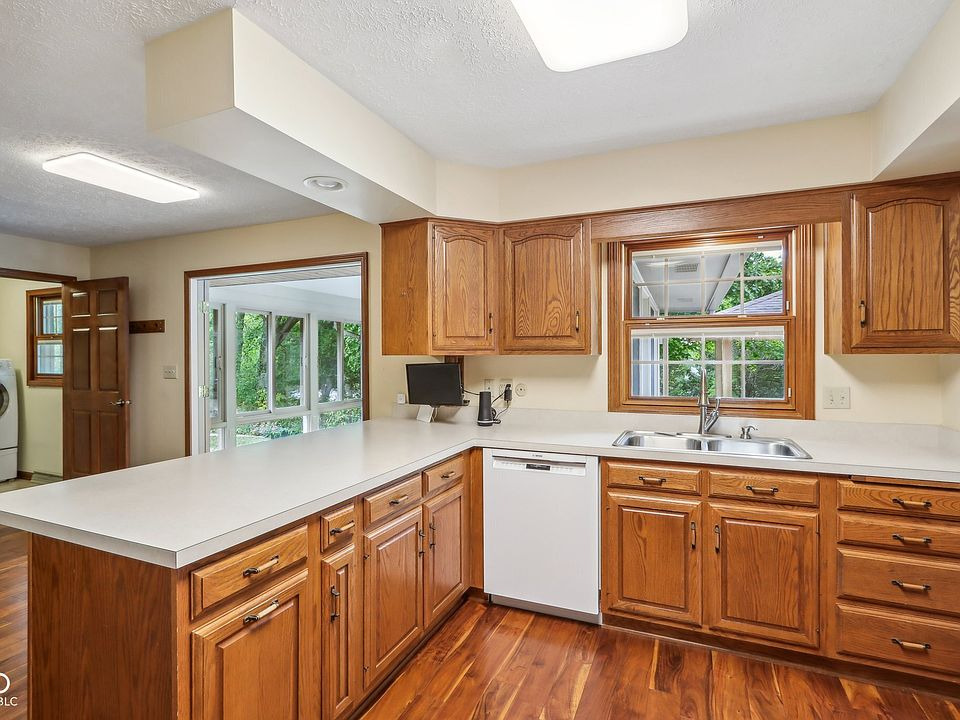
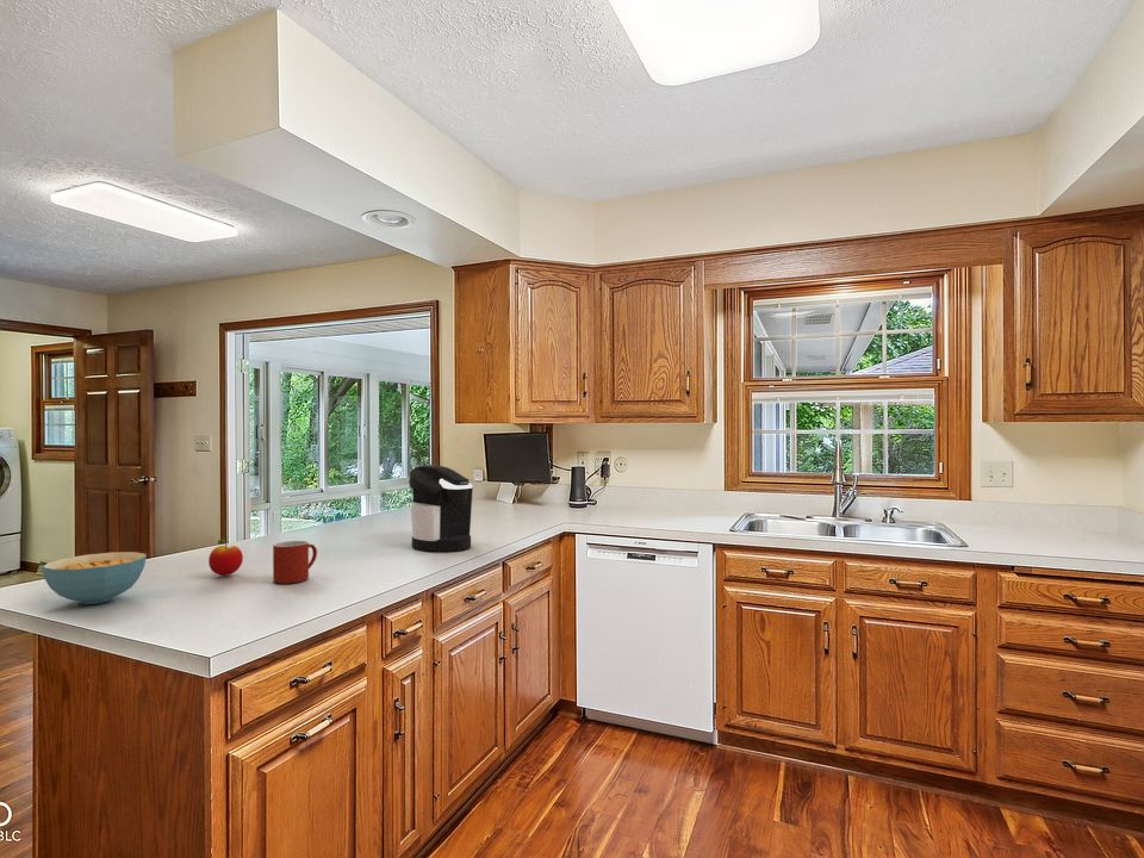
+ apple (225, 557)
+ mug (296, 560)
+ coffee maker (443, 505)
+ cereal bowl (97, 580)
